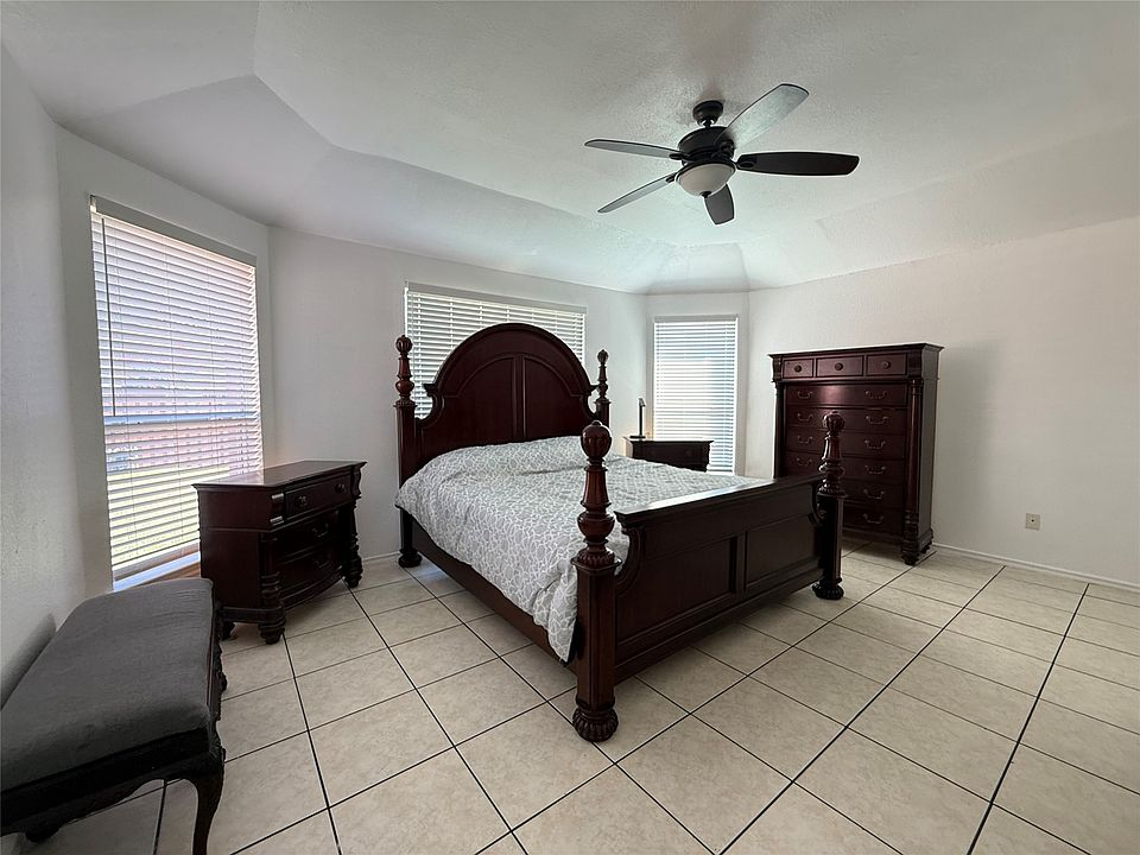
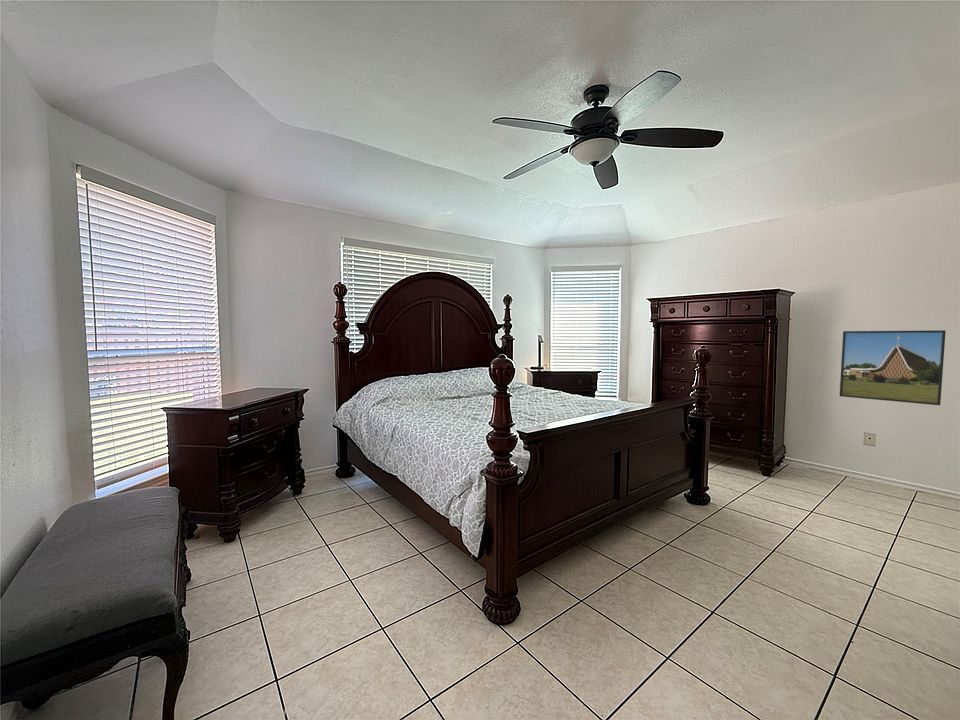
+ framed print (888, 365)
